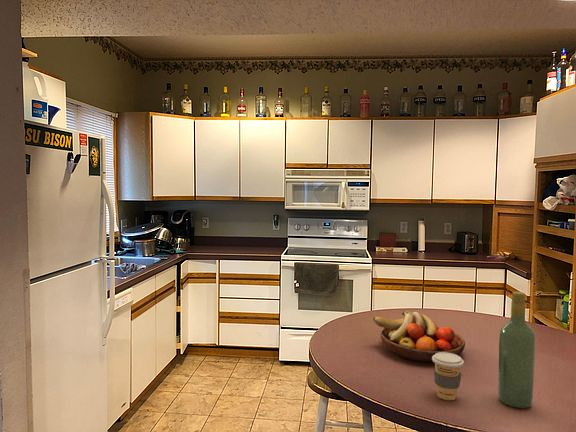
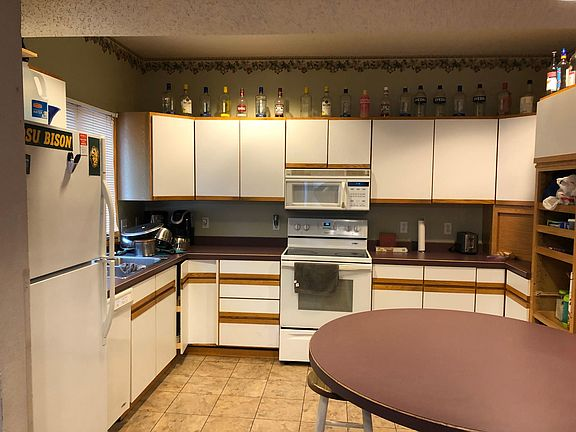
- wine bottle (516, 347)
- fruit bowl (421, 333)
- coffee cup (447, 376)
